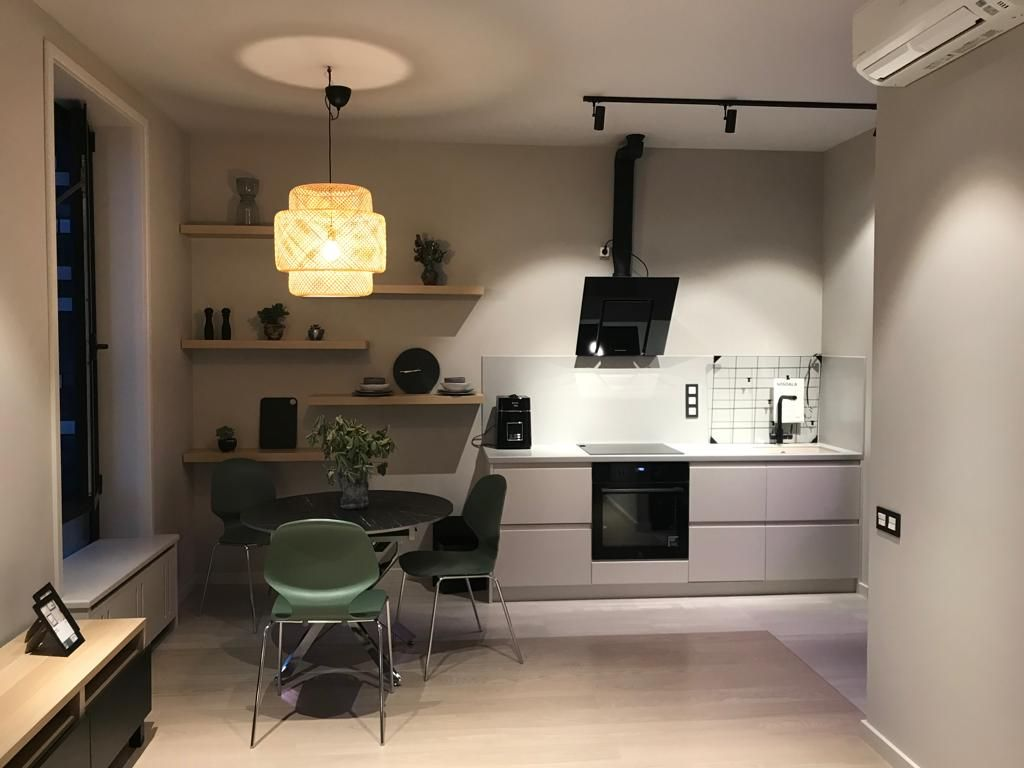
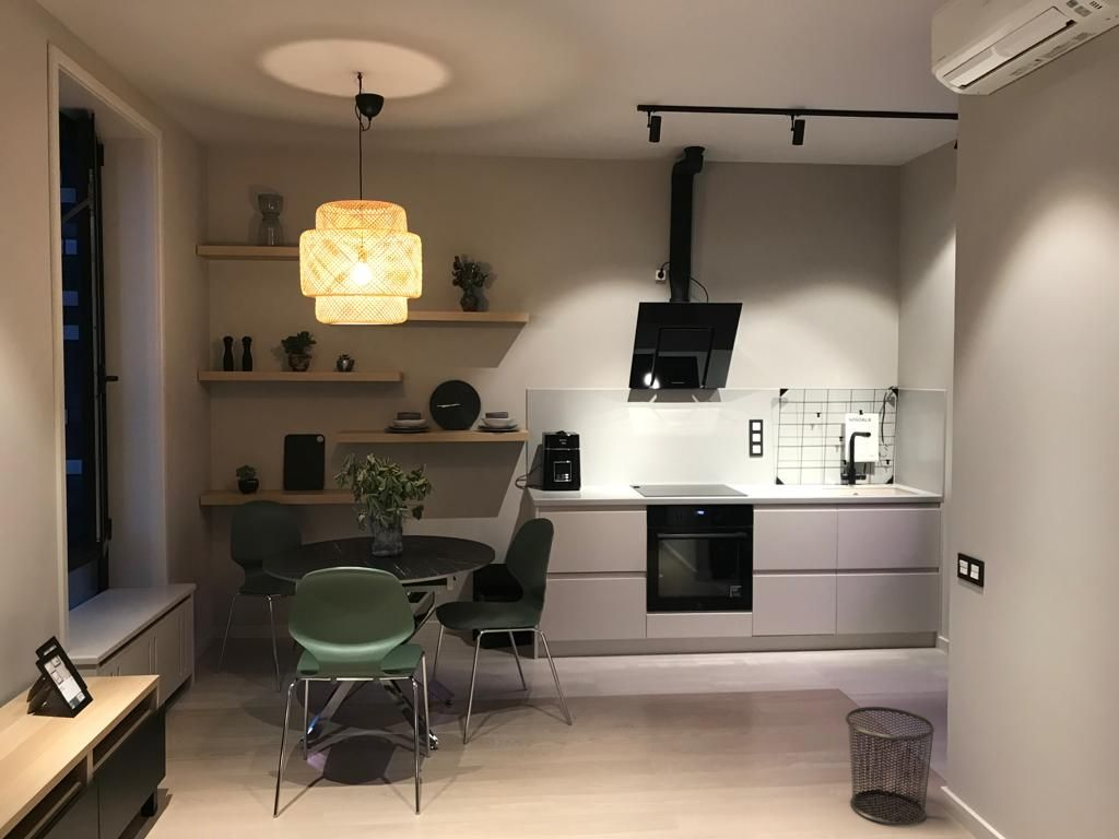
+ waste bin (887, 764)
